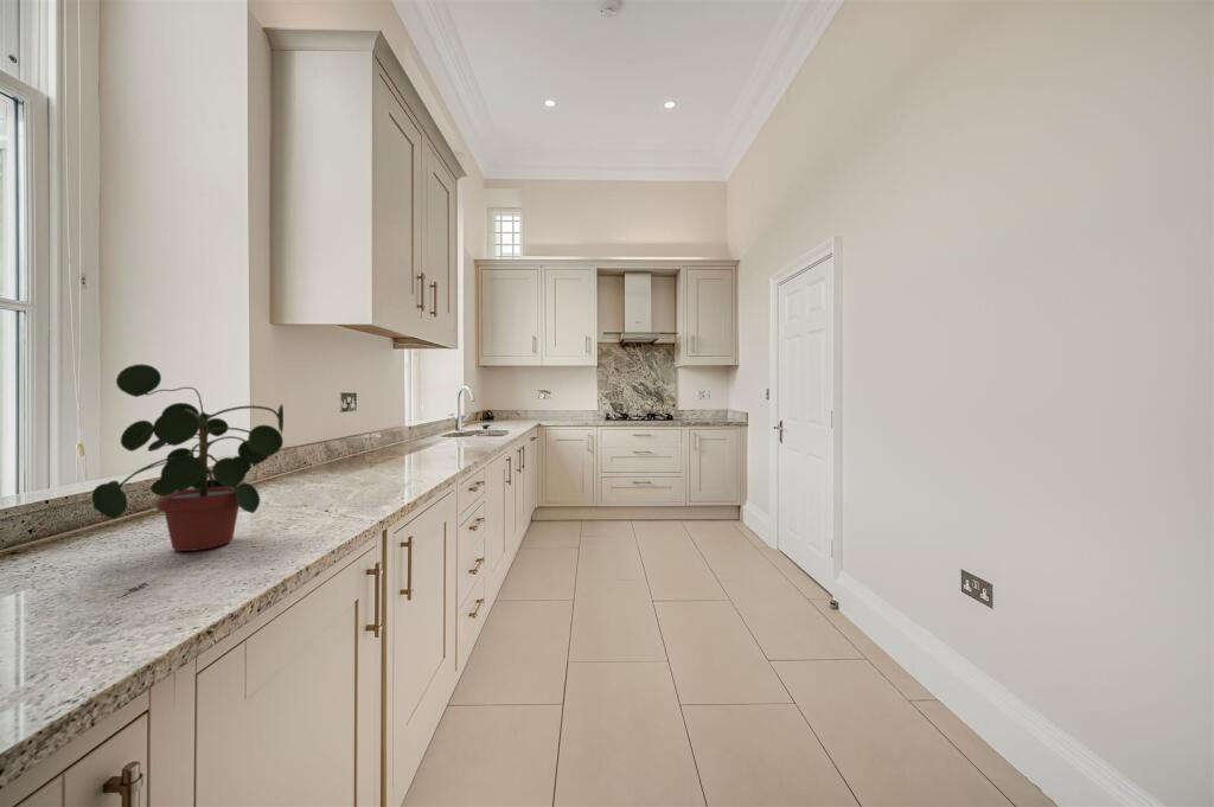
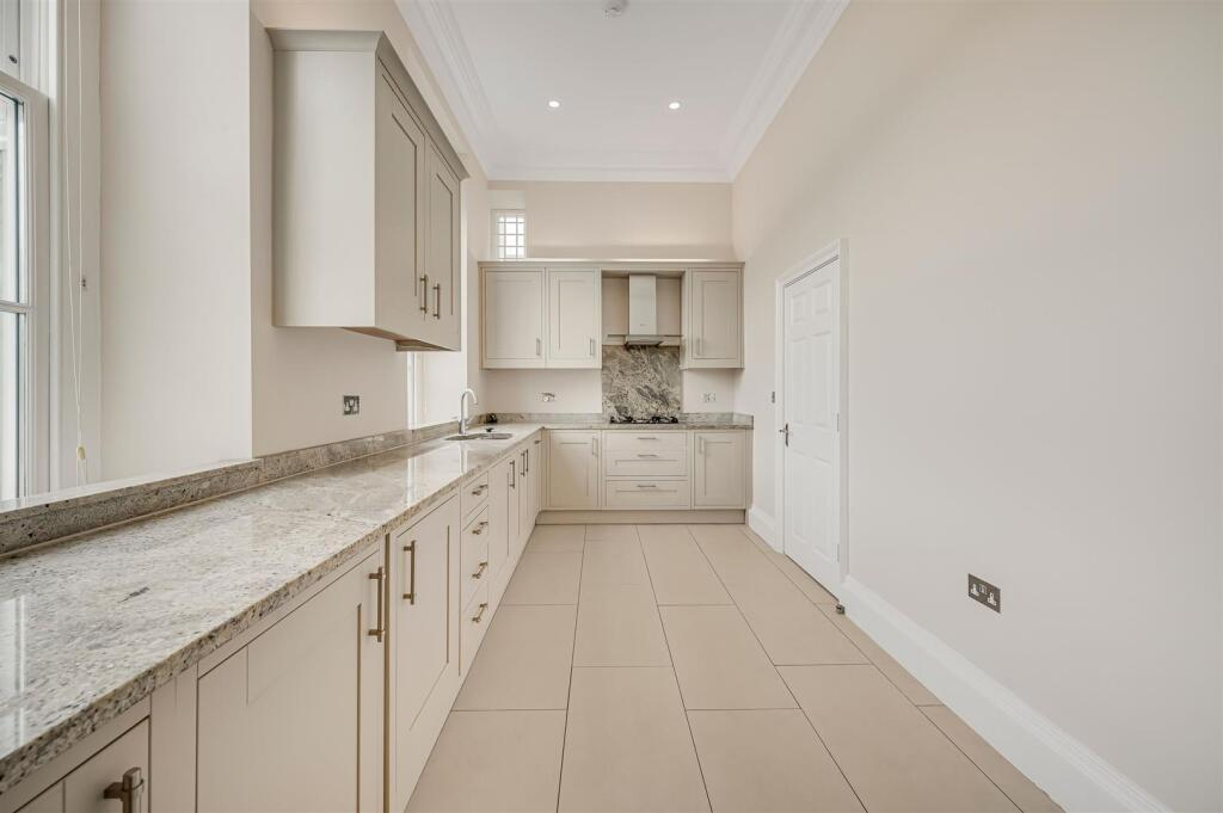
- potted plant (194, 457)
